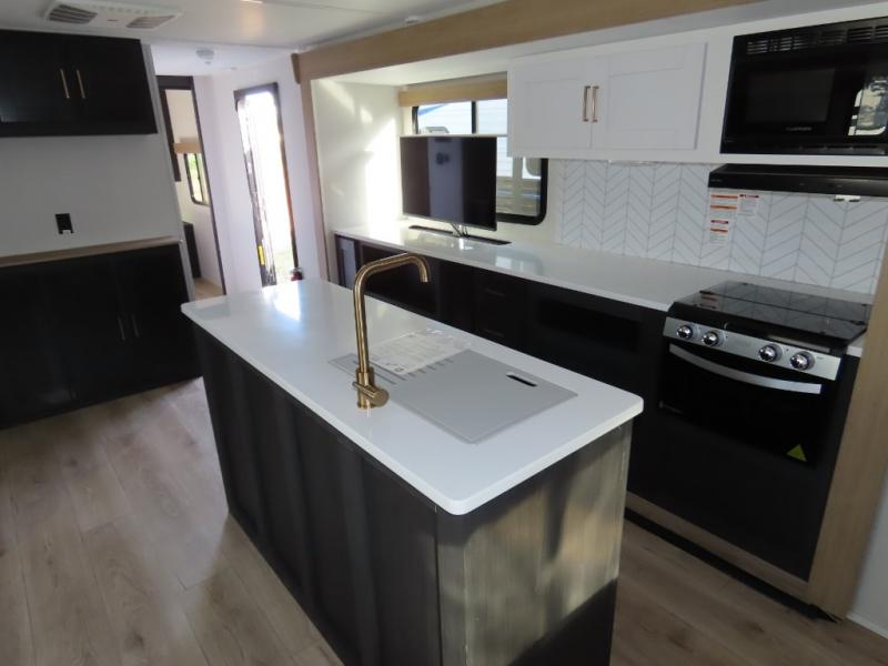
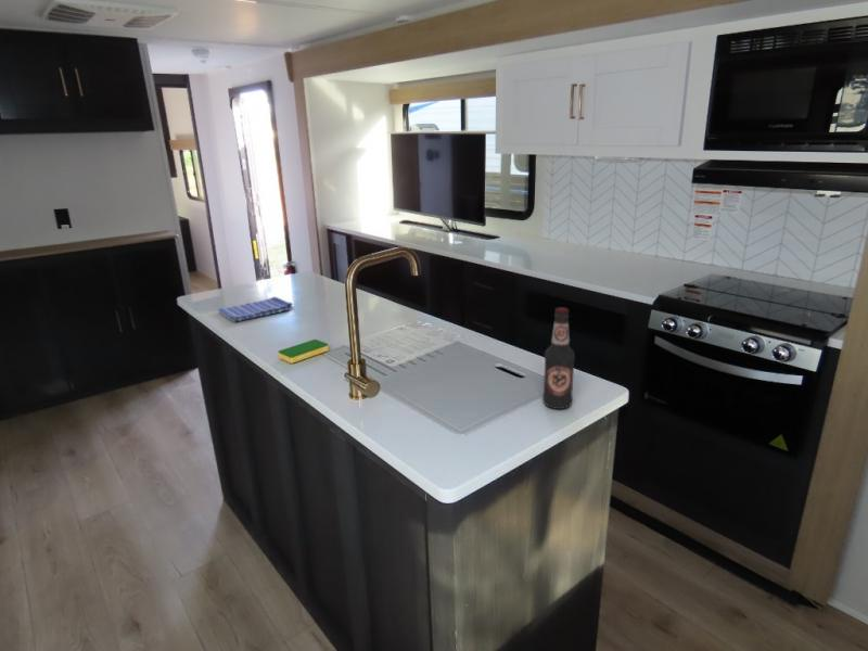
+ bottle (559, 357)
+ dish sponge (304, 350)
+ dish towel (255, 307)
